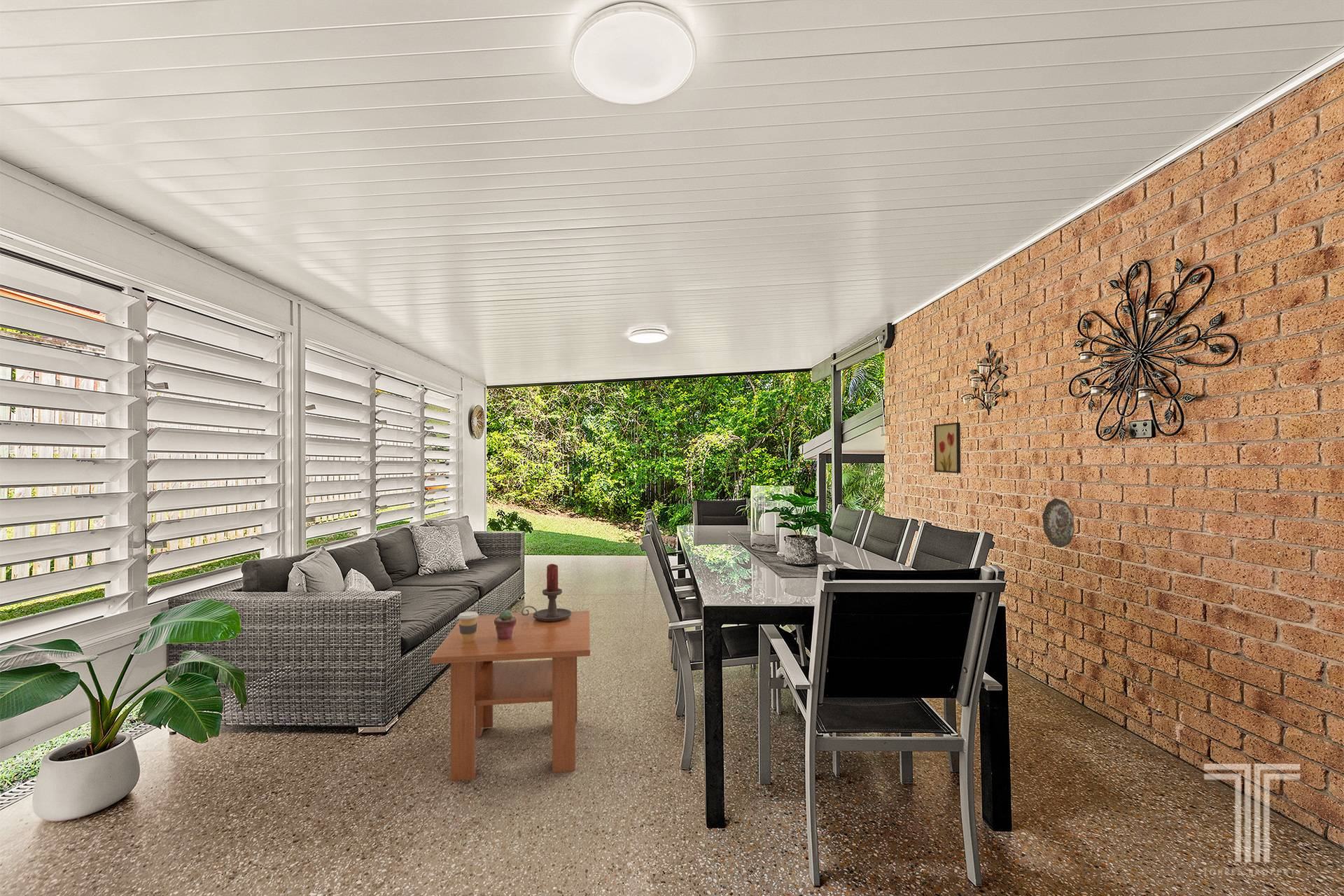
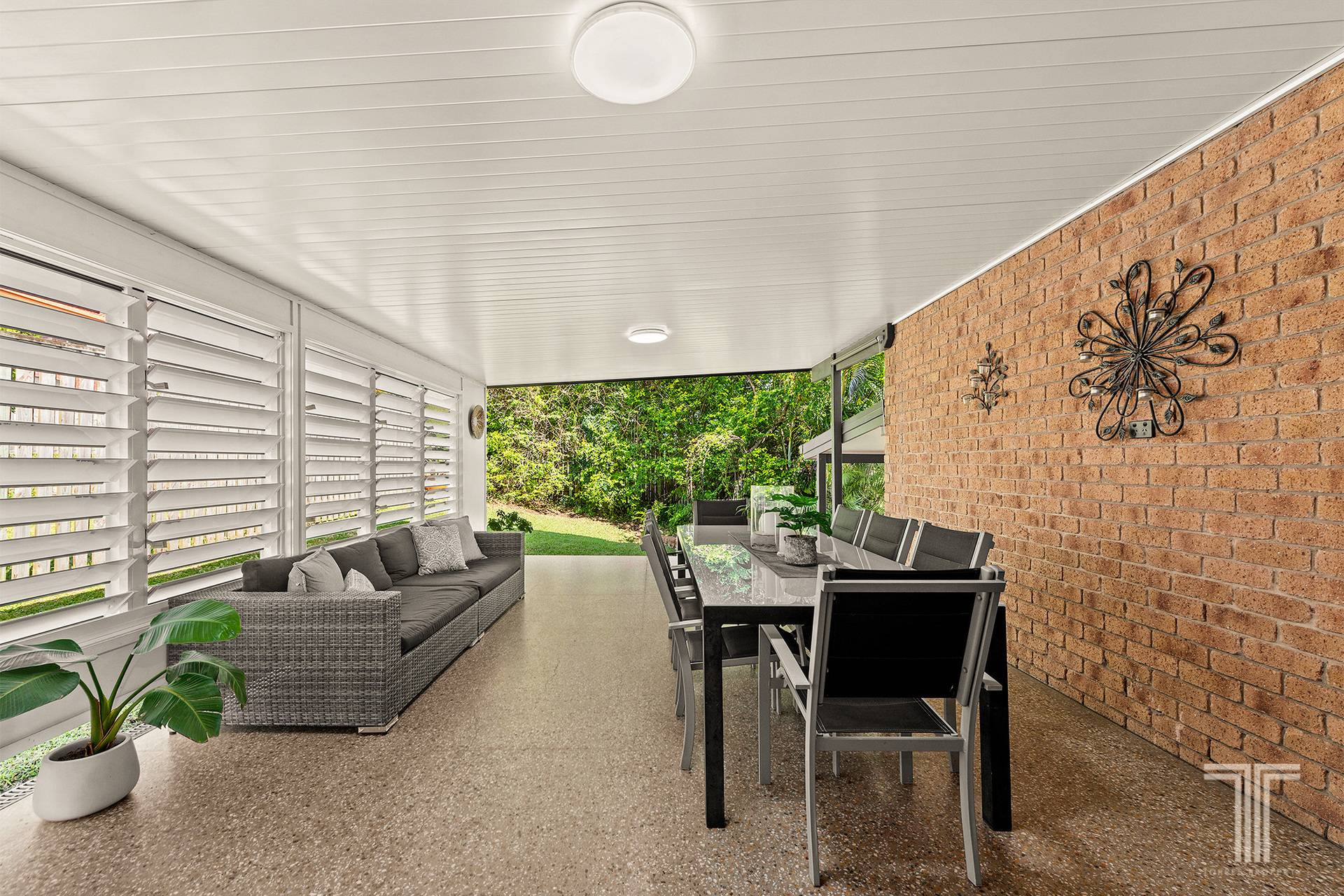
- candle holder (546, 591)
- decorative plate (1060, 523)
- potted succulent (505, 624)
- coffee cup (468, 626)
- coffee table (520, 689)
- wall art (948, 448)
